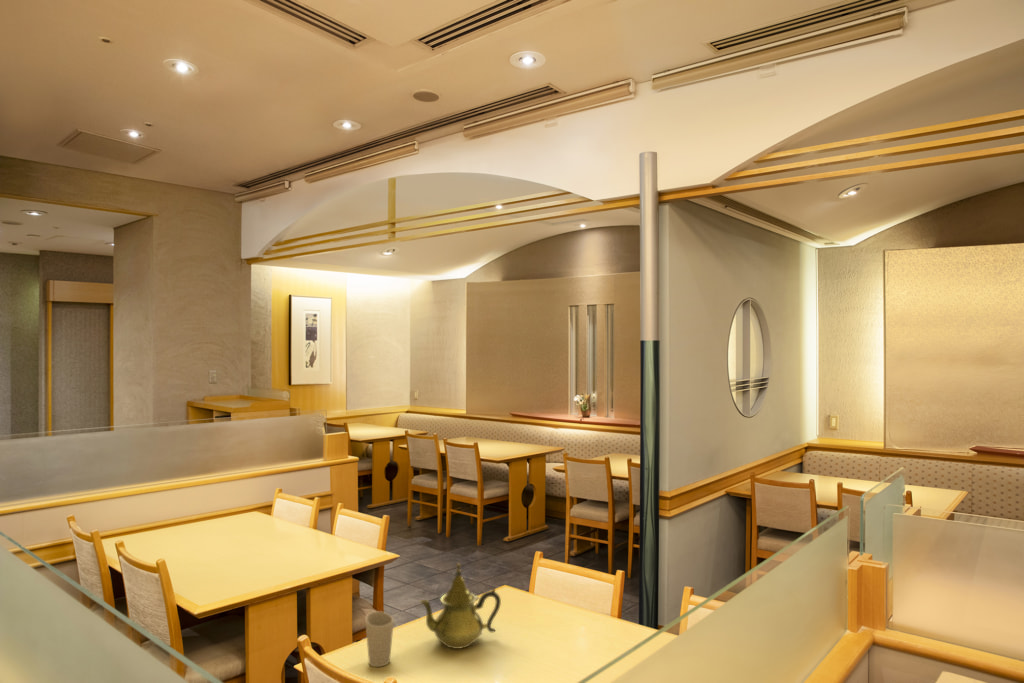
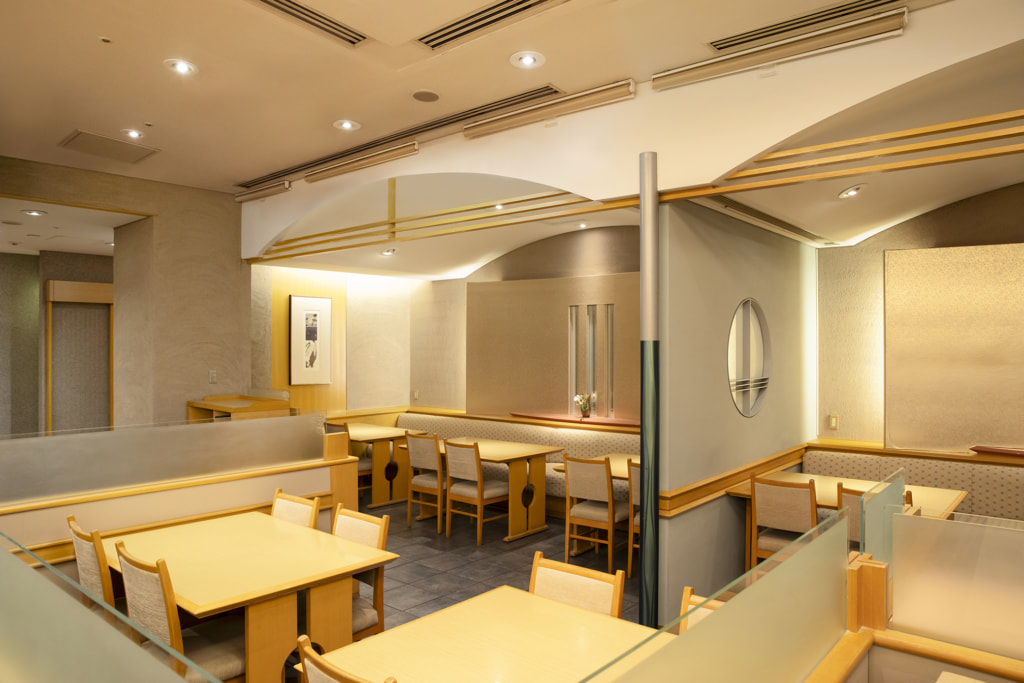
- teapot (460, 602)
- cup (379, 638)
